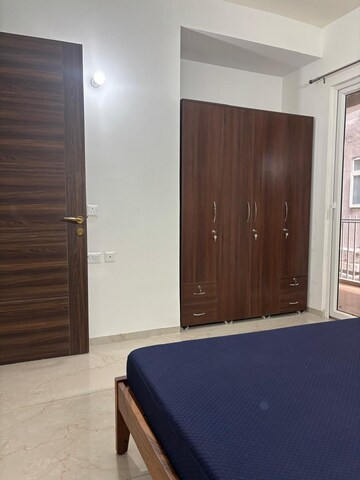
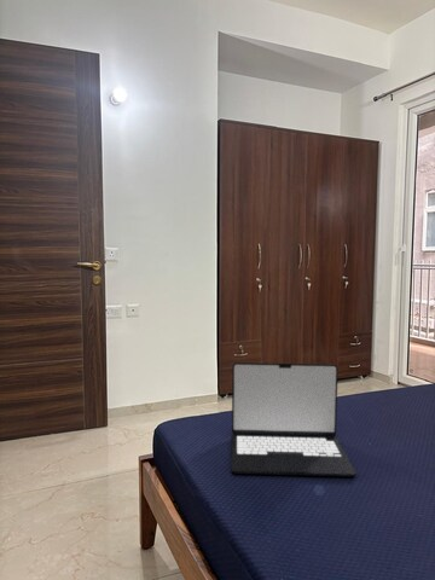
+ laptop (289, 414)
